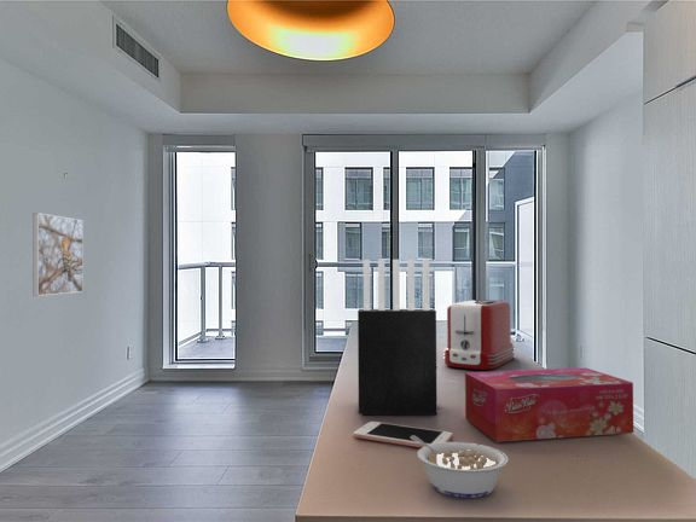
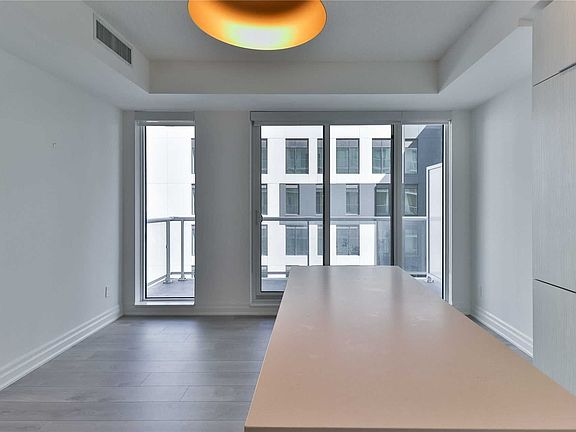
- legume (458, 466)
- toaster (480, 331)
- cell phone (402, 435)
- knife block (396, 332)
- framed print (59, 255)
- tissue box (545, 401)
